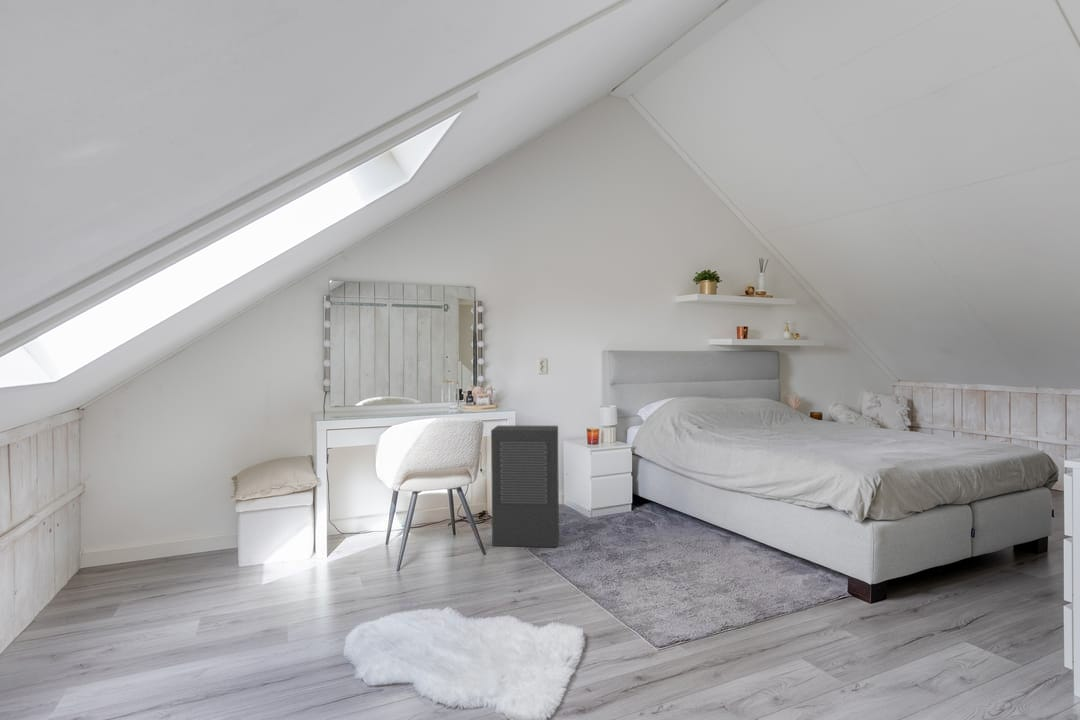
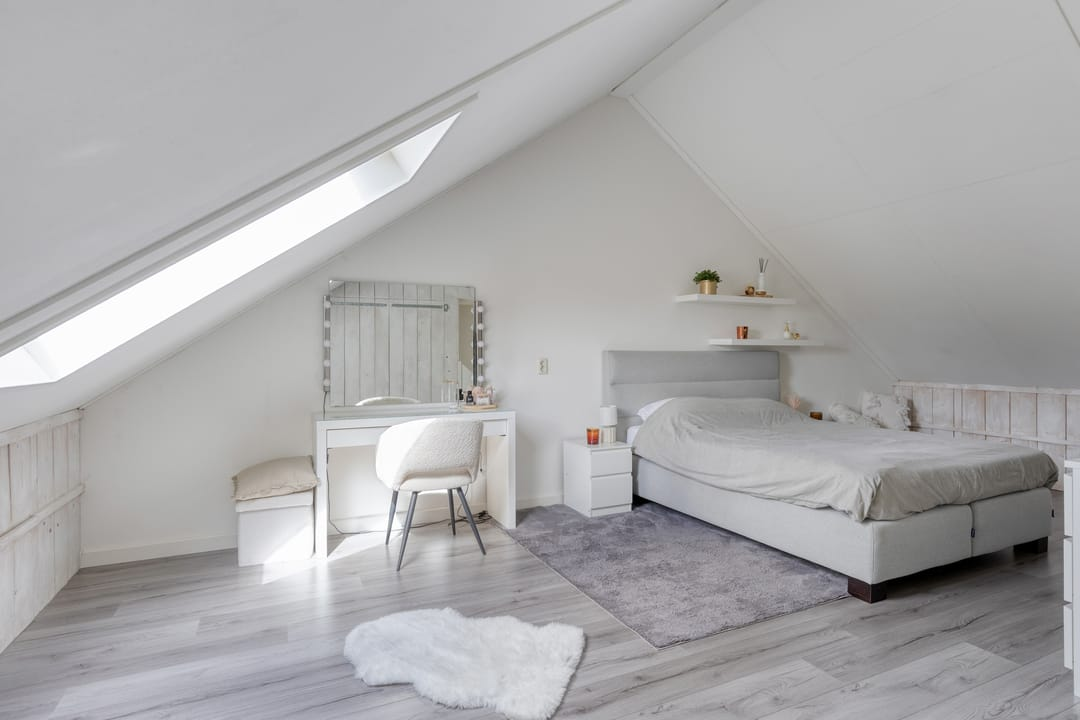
- air purifier (525, 484)
